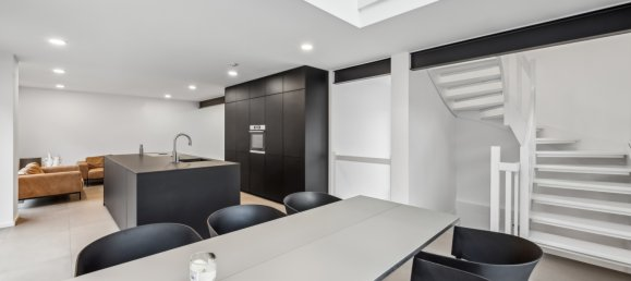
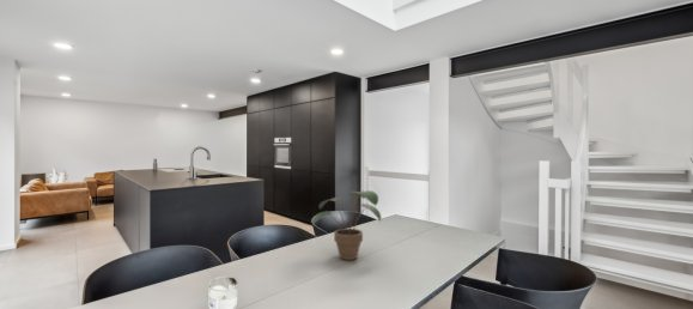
+ potted plant (349, 222)
